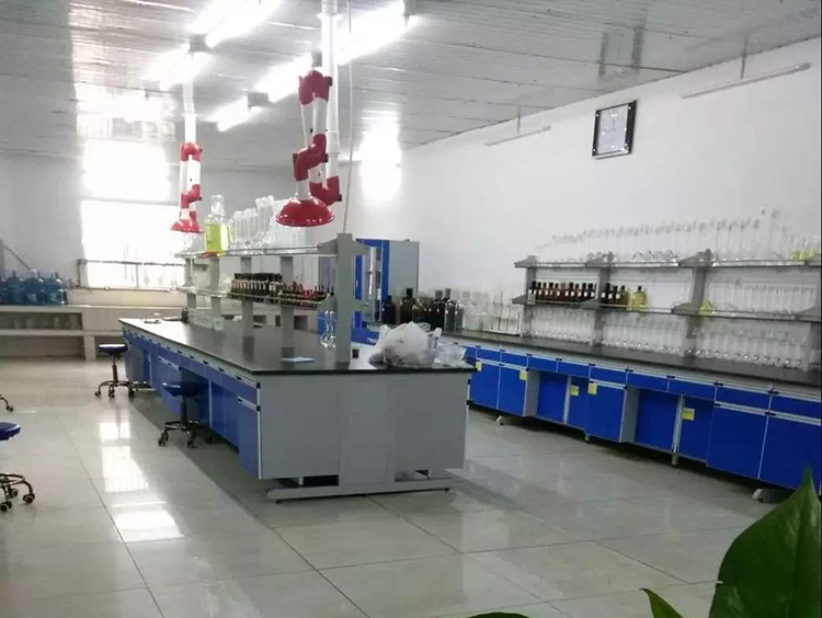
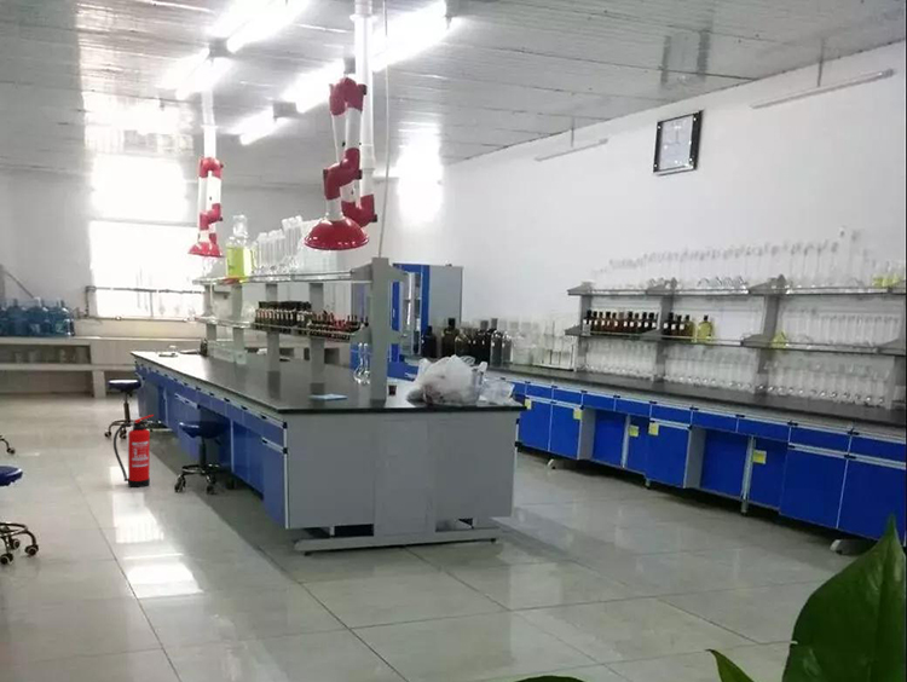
+ fire extinguisher (133, 450)
